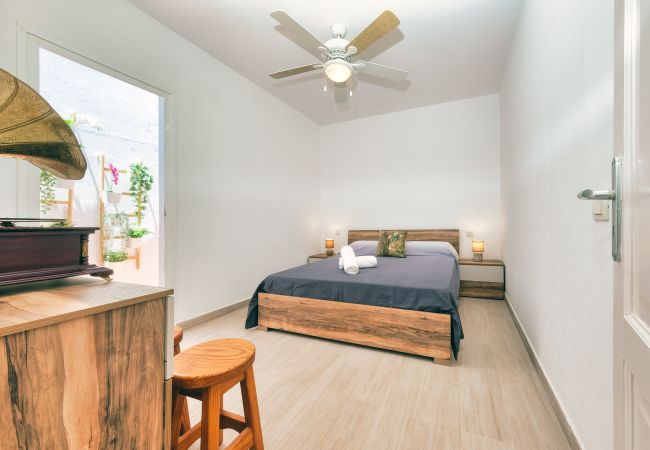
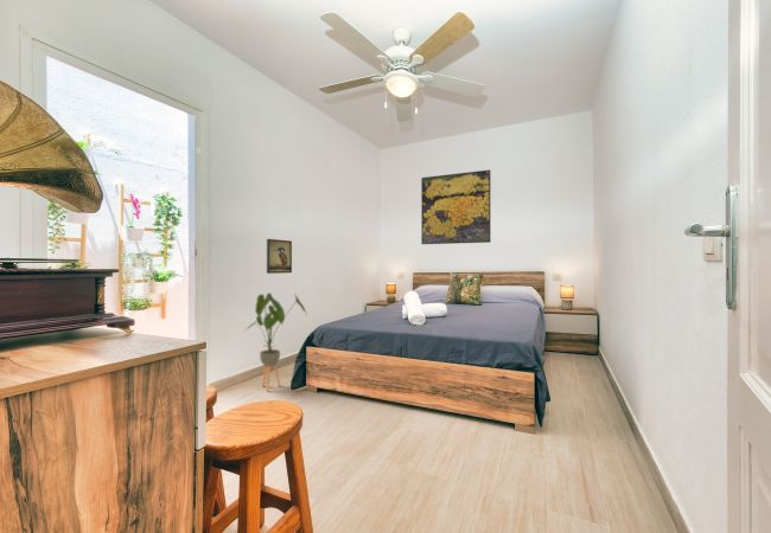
+ house plant (270, 339)
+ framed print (279, 256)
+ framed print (454, 208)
